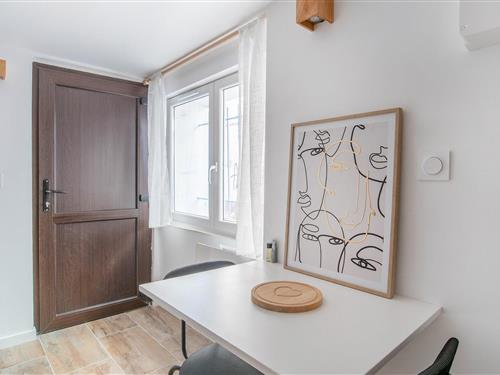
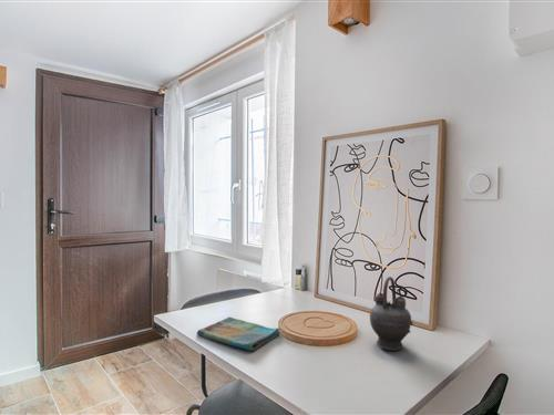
+ teapot (392, 310)
+ dish towel (238, 331)
